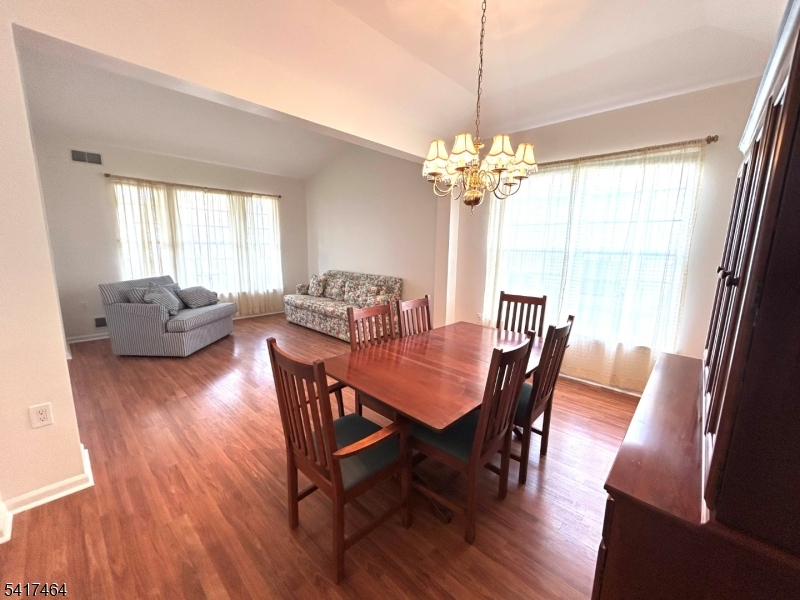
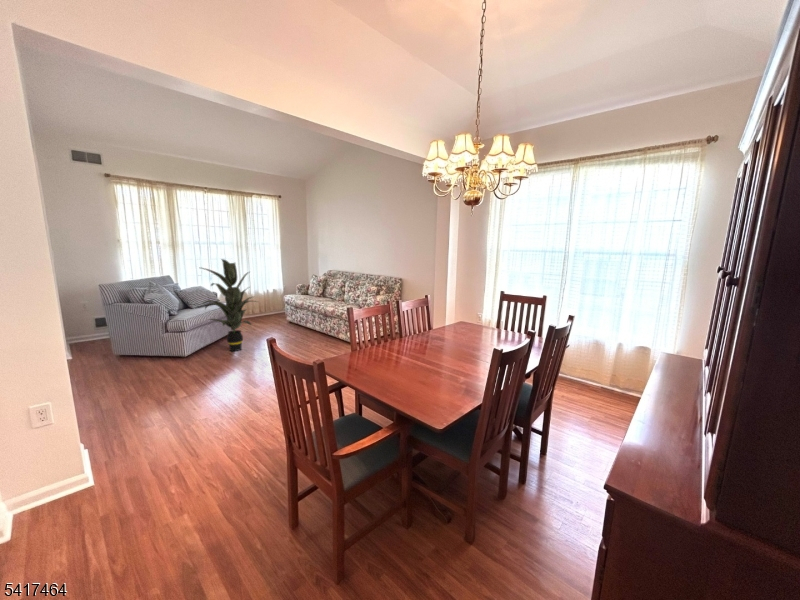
+ indoor plant (228, 305)
